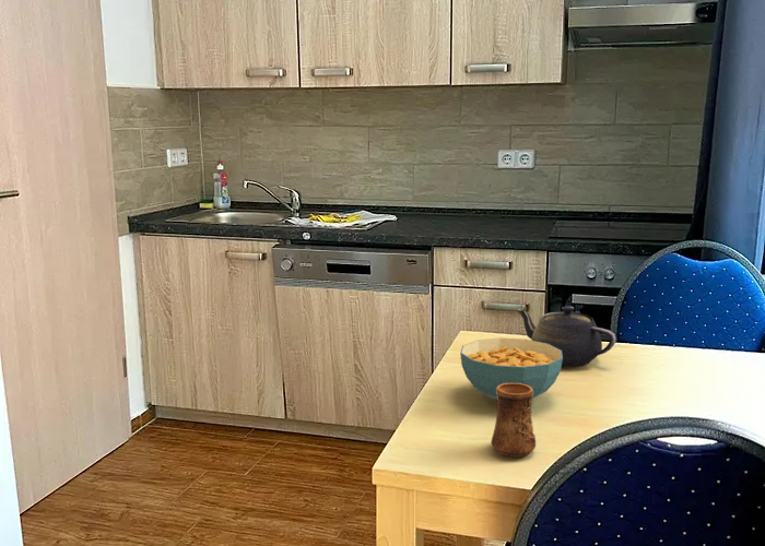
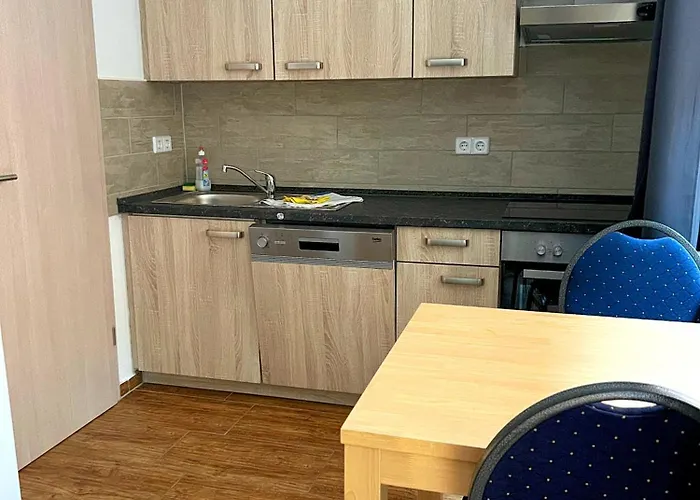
- cup (514, 419)
- teapot (563, 332)
- cereal bowl (510, 375)
